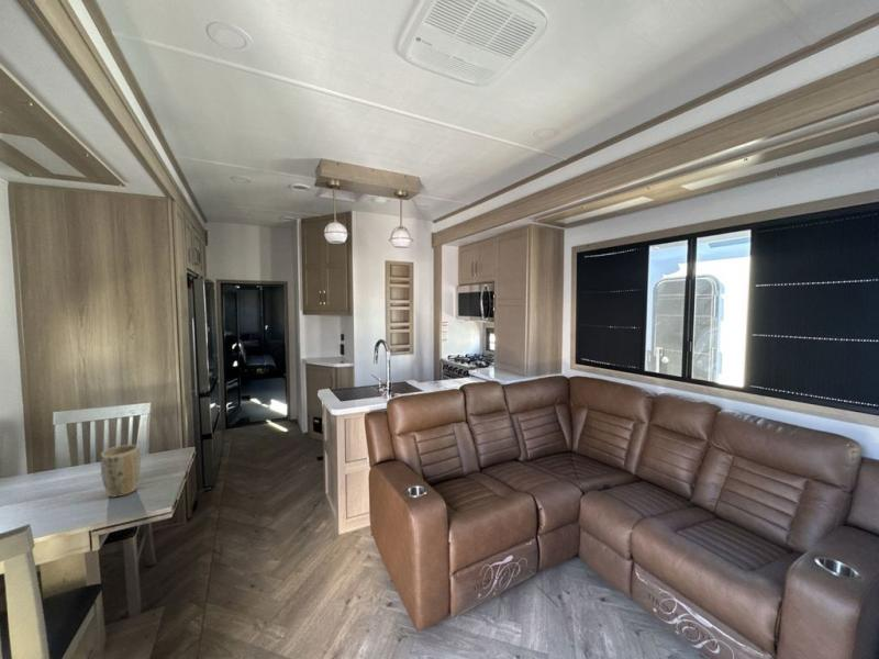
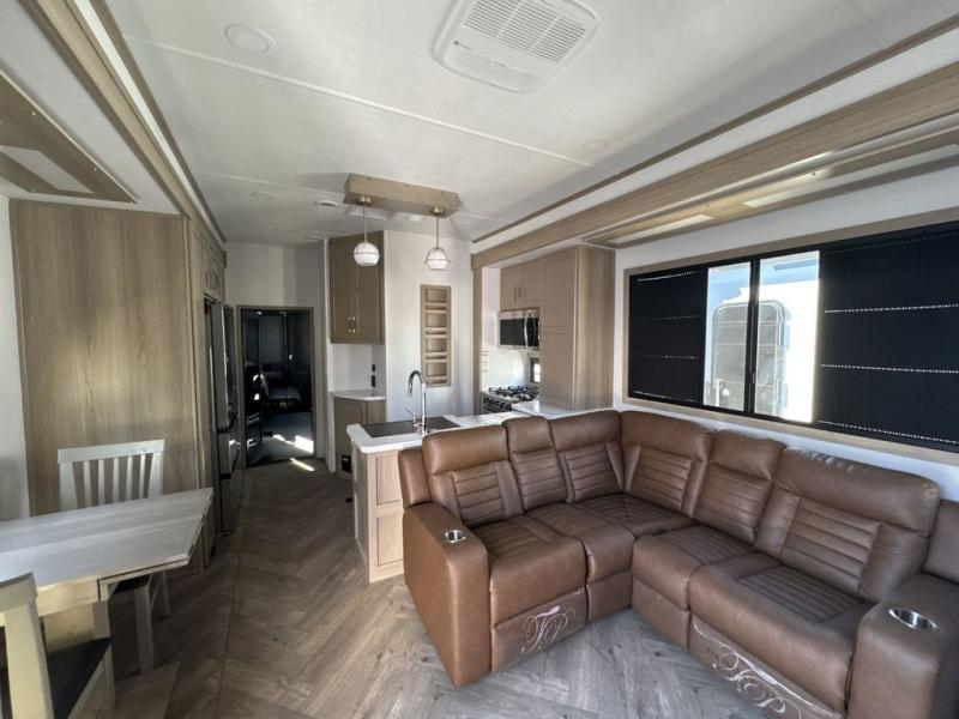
- plant pot (121, 470)
